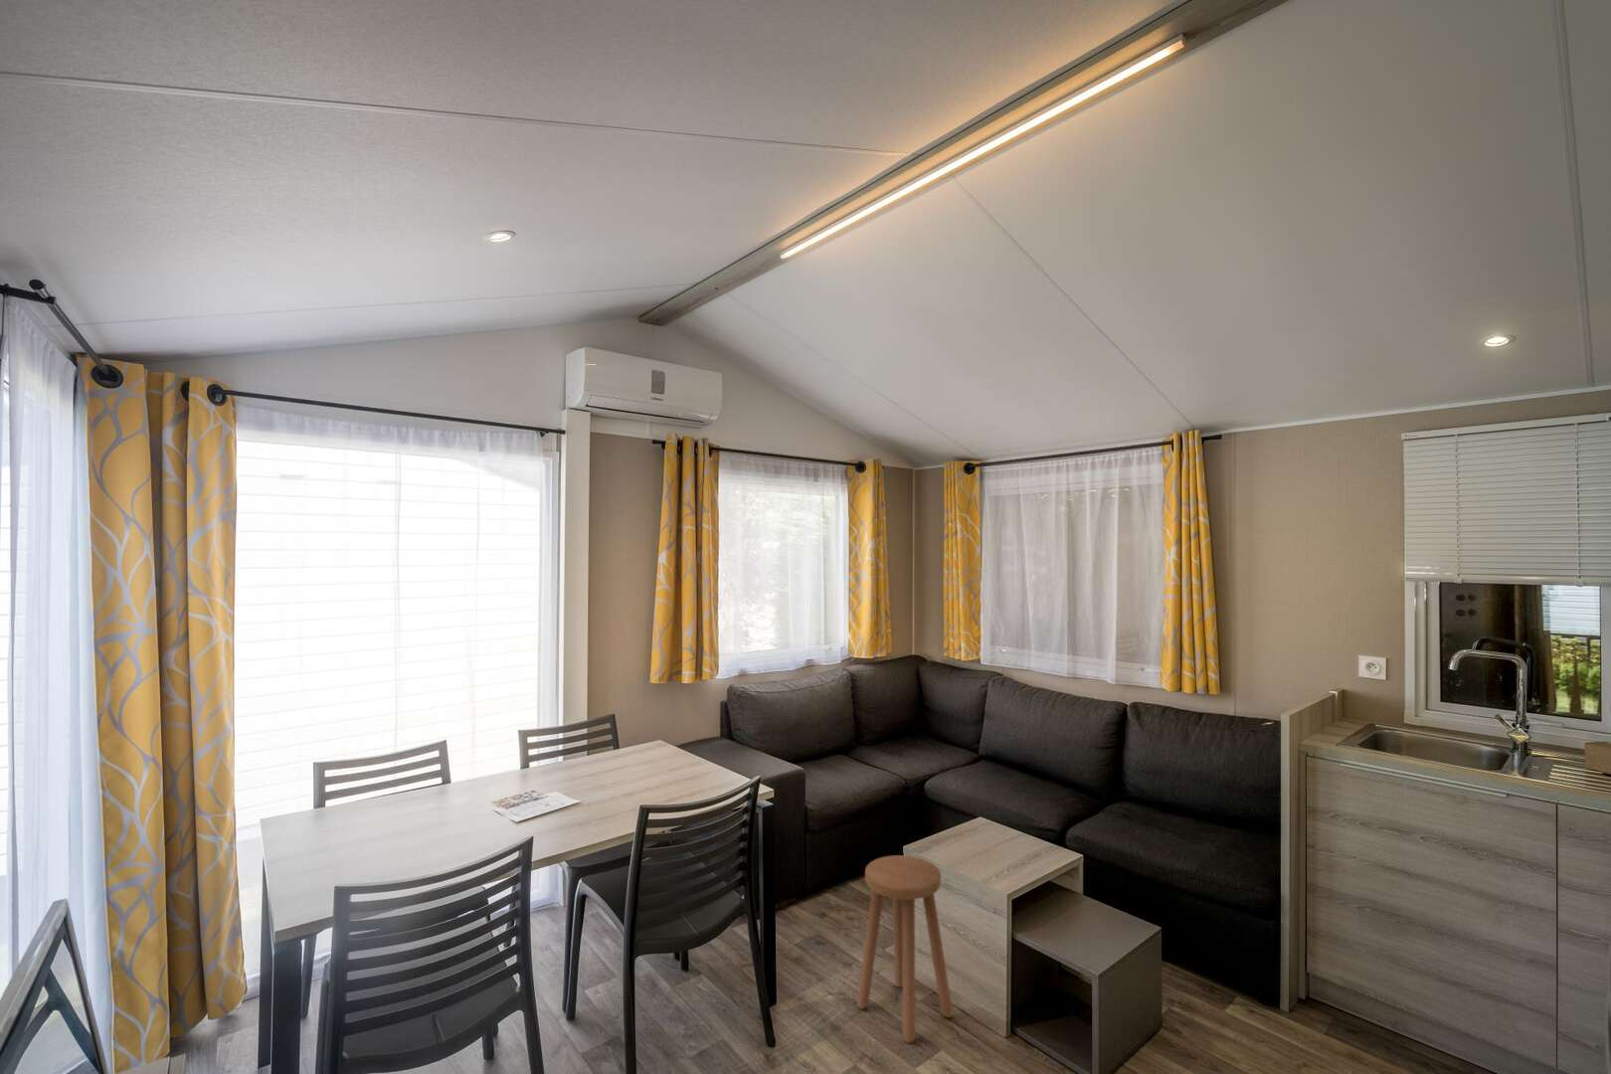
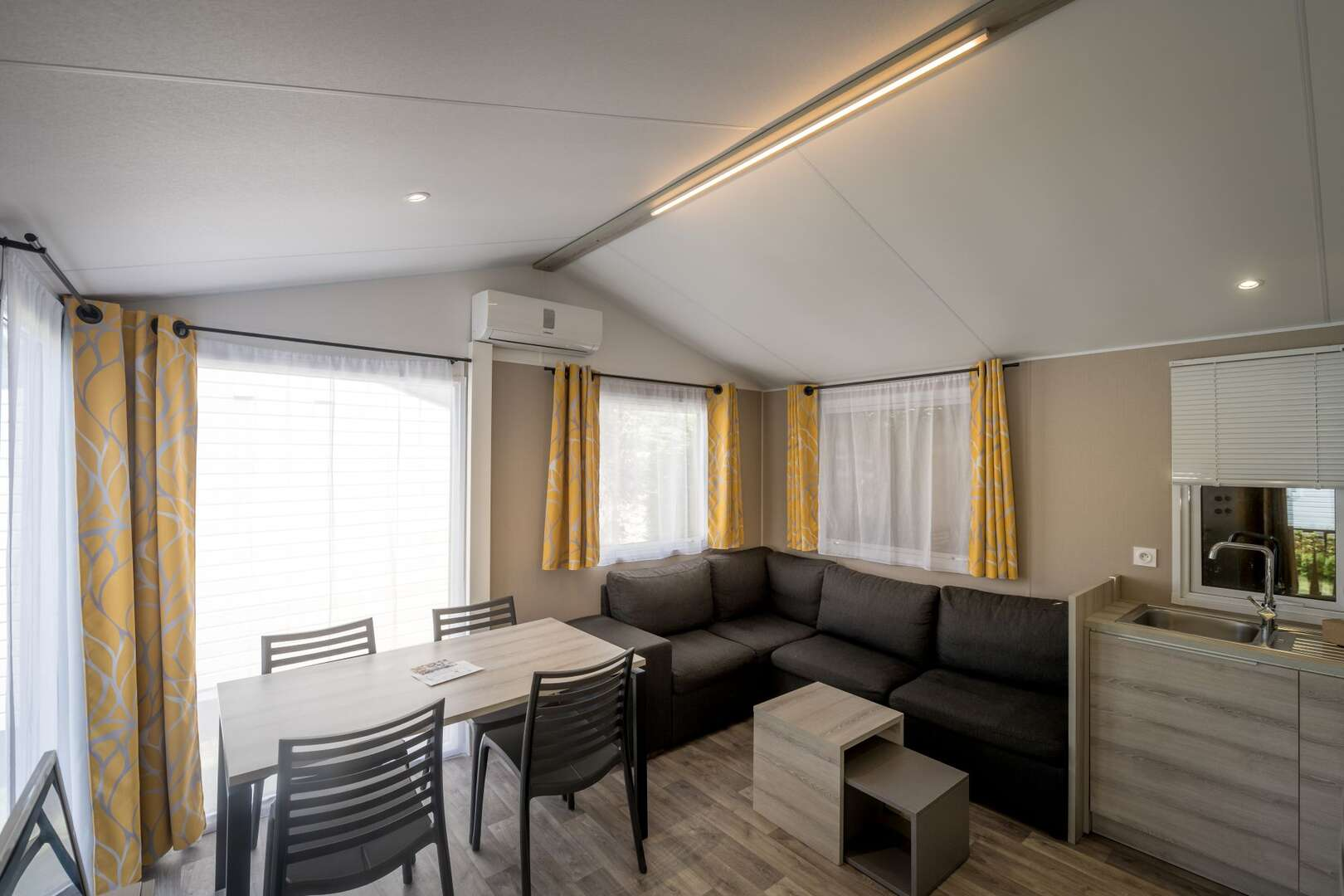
- stool (903, 941)
